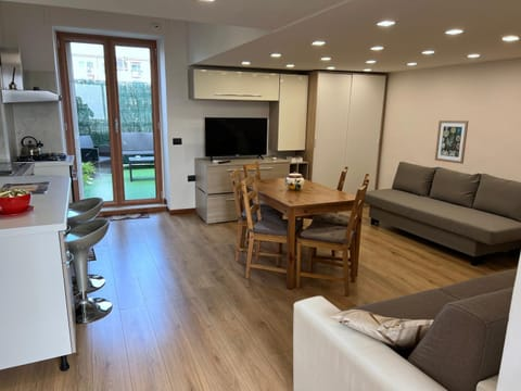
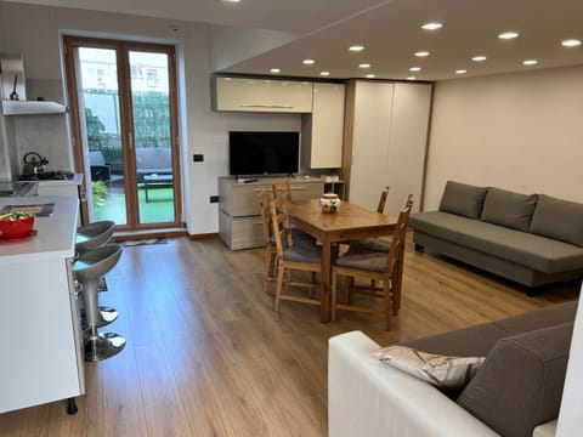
- wall art (450, 141)
